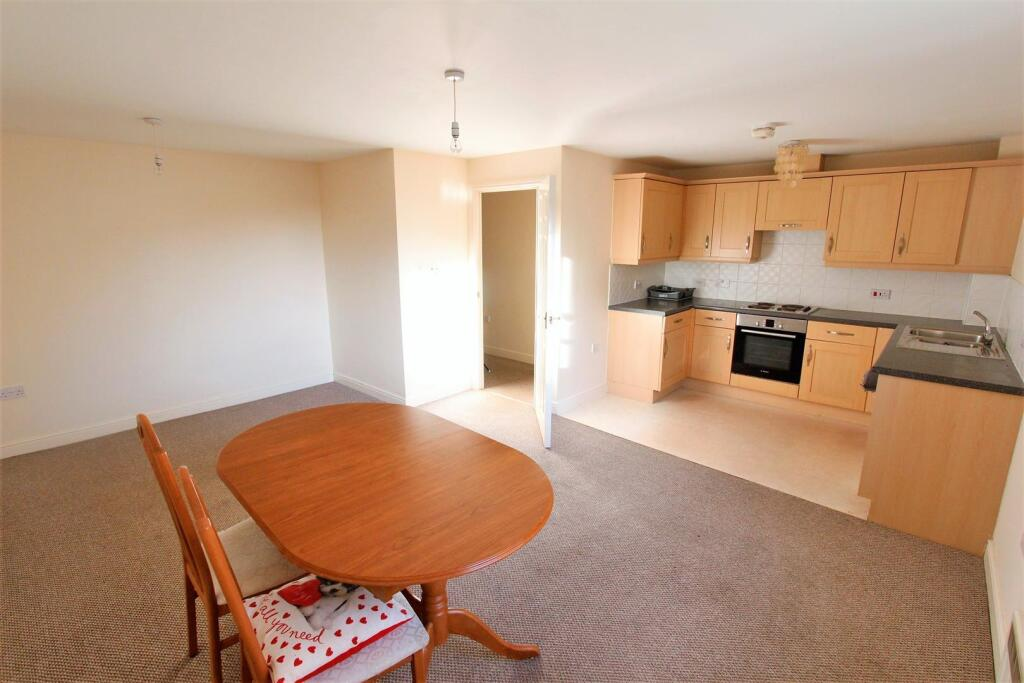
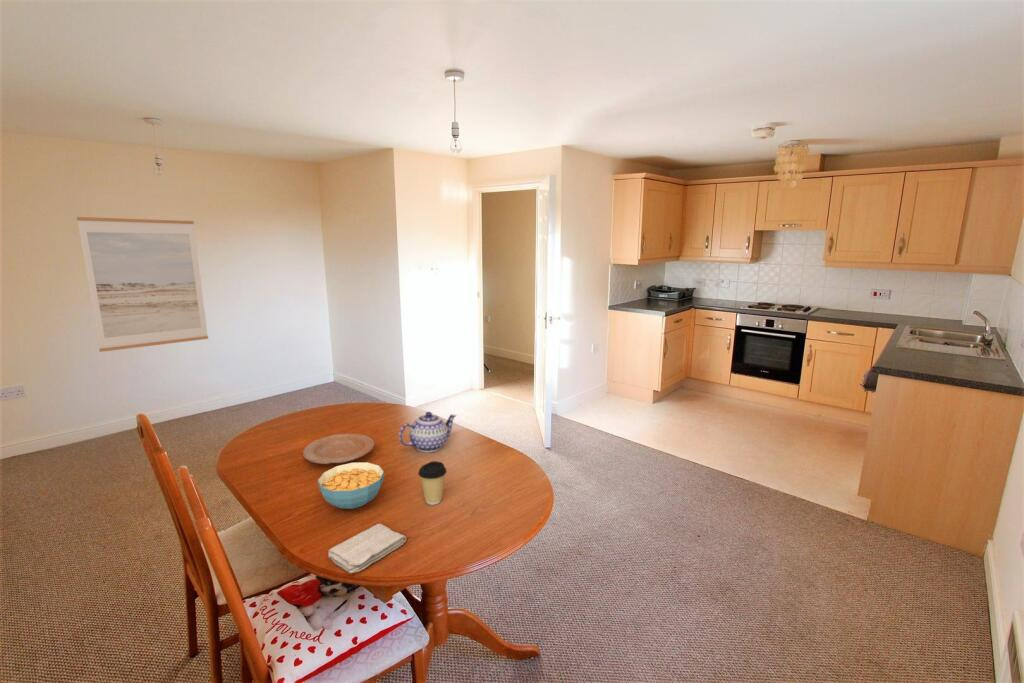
+ washcloth (367, 546)
+ teapot (428, 429)
+ wall art (148, 283)
+ coffee cup (432, 483)
+ cereal bowl (352, 490)
+ plate (340, 451)
